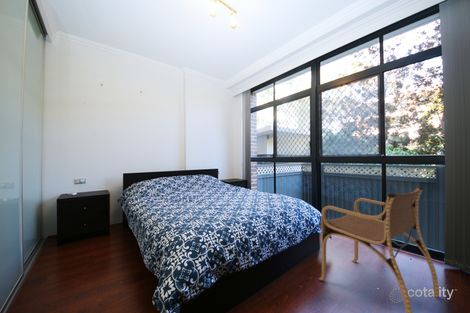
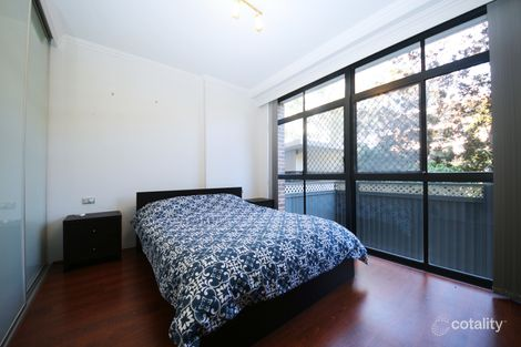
- armchair (374, 236)
